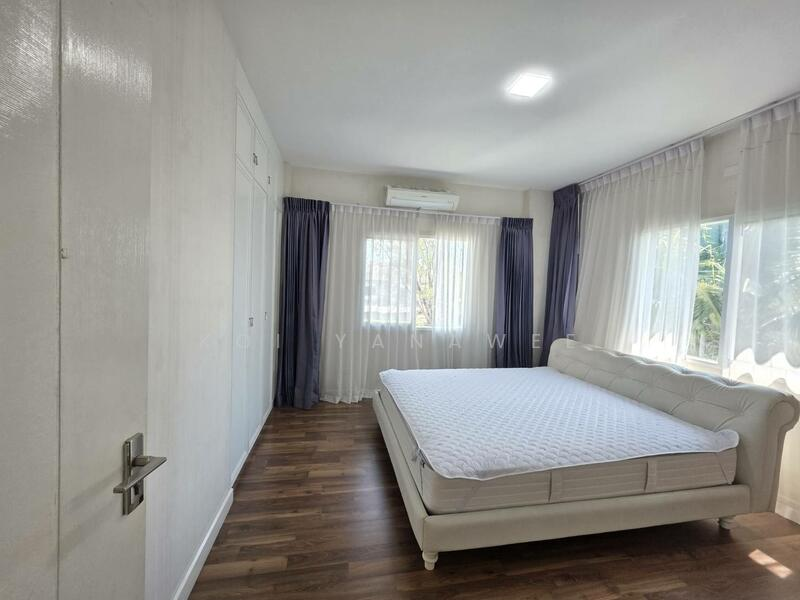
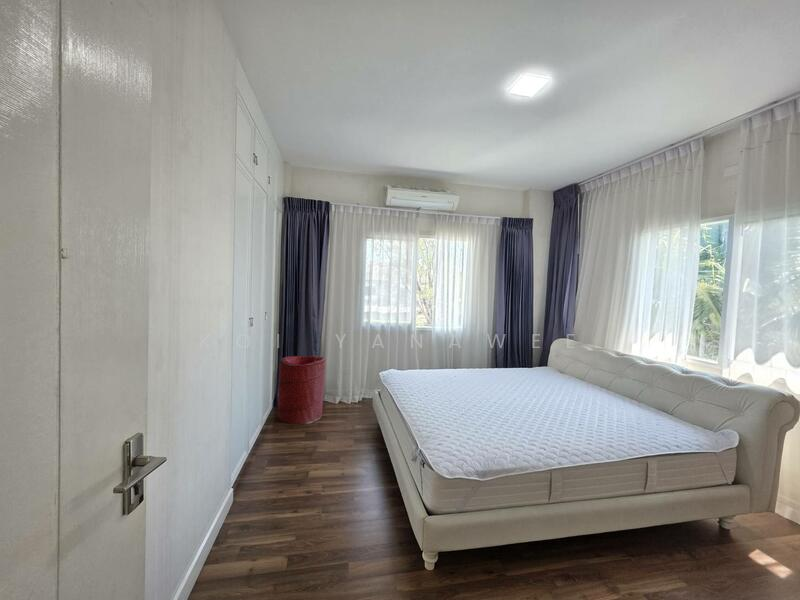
+ laundry hamper (302, 386)
